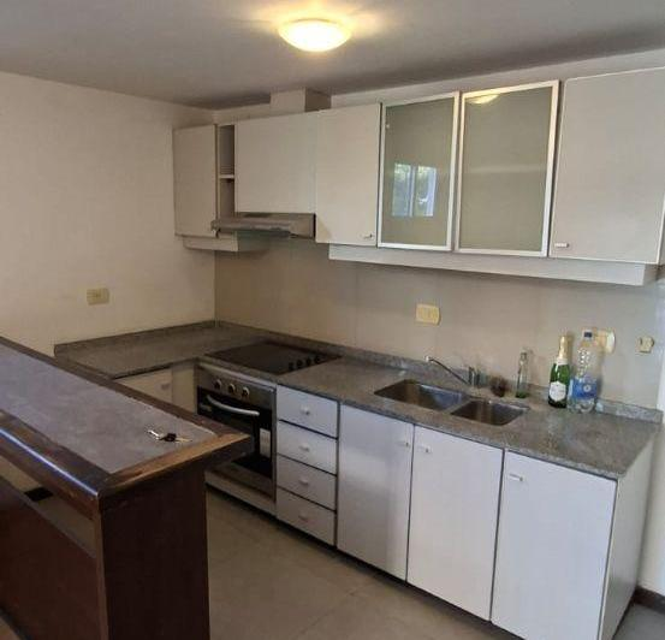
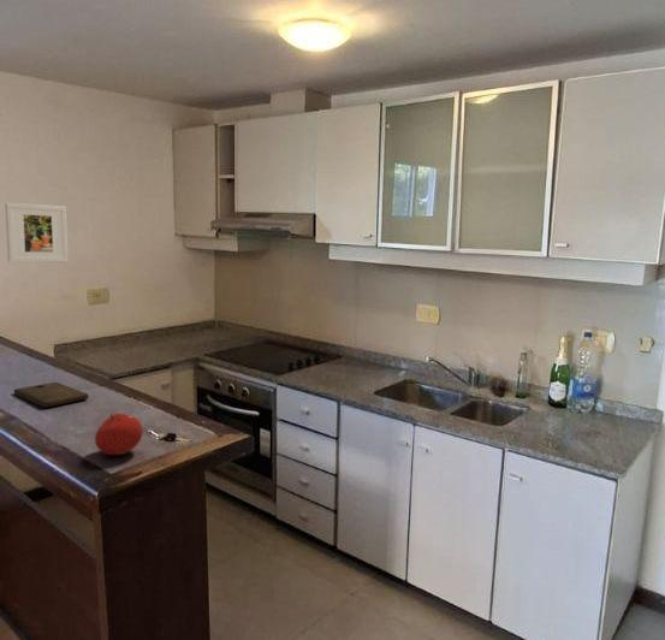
+ cutting board (51, 393)
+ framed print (37, 233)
+ fruit (119, 432)
